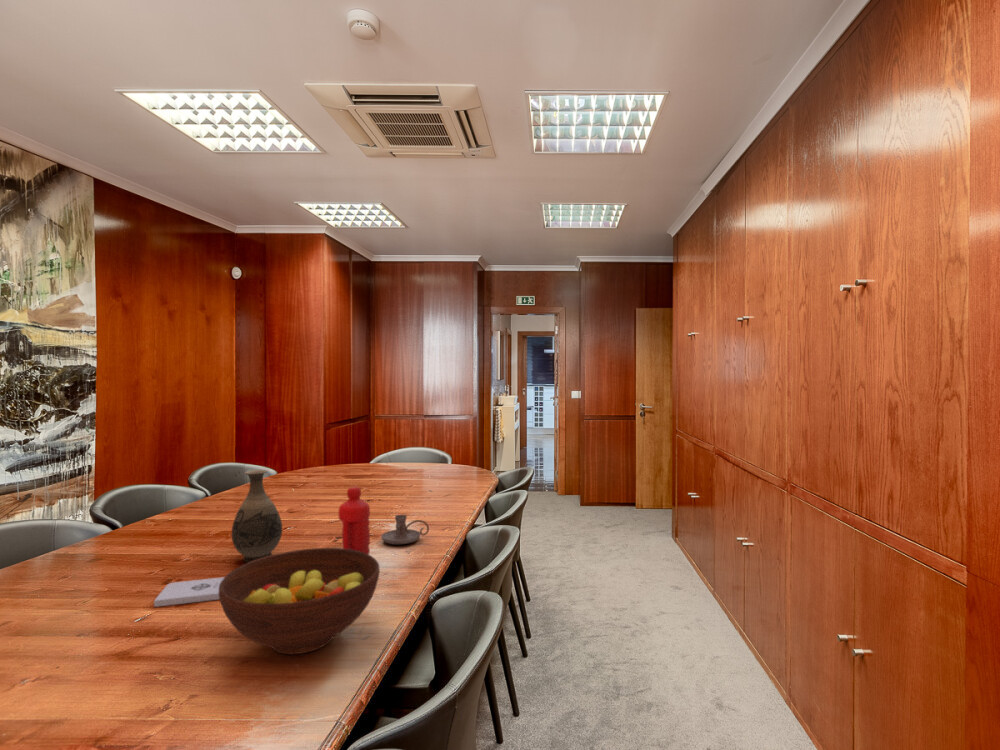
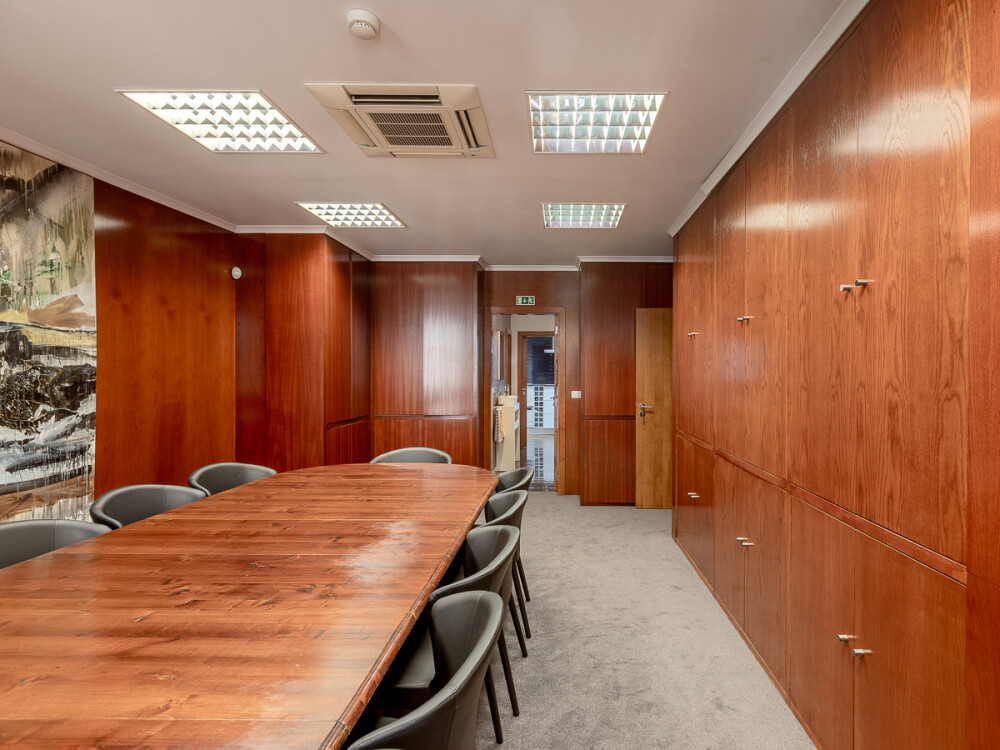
- notepad (203, 589)
- candle holder (405, 528)
- fruit bowl (303, 606)
- water bottle (354, 526)
- vase (257, 515)
